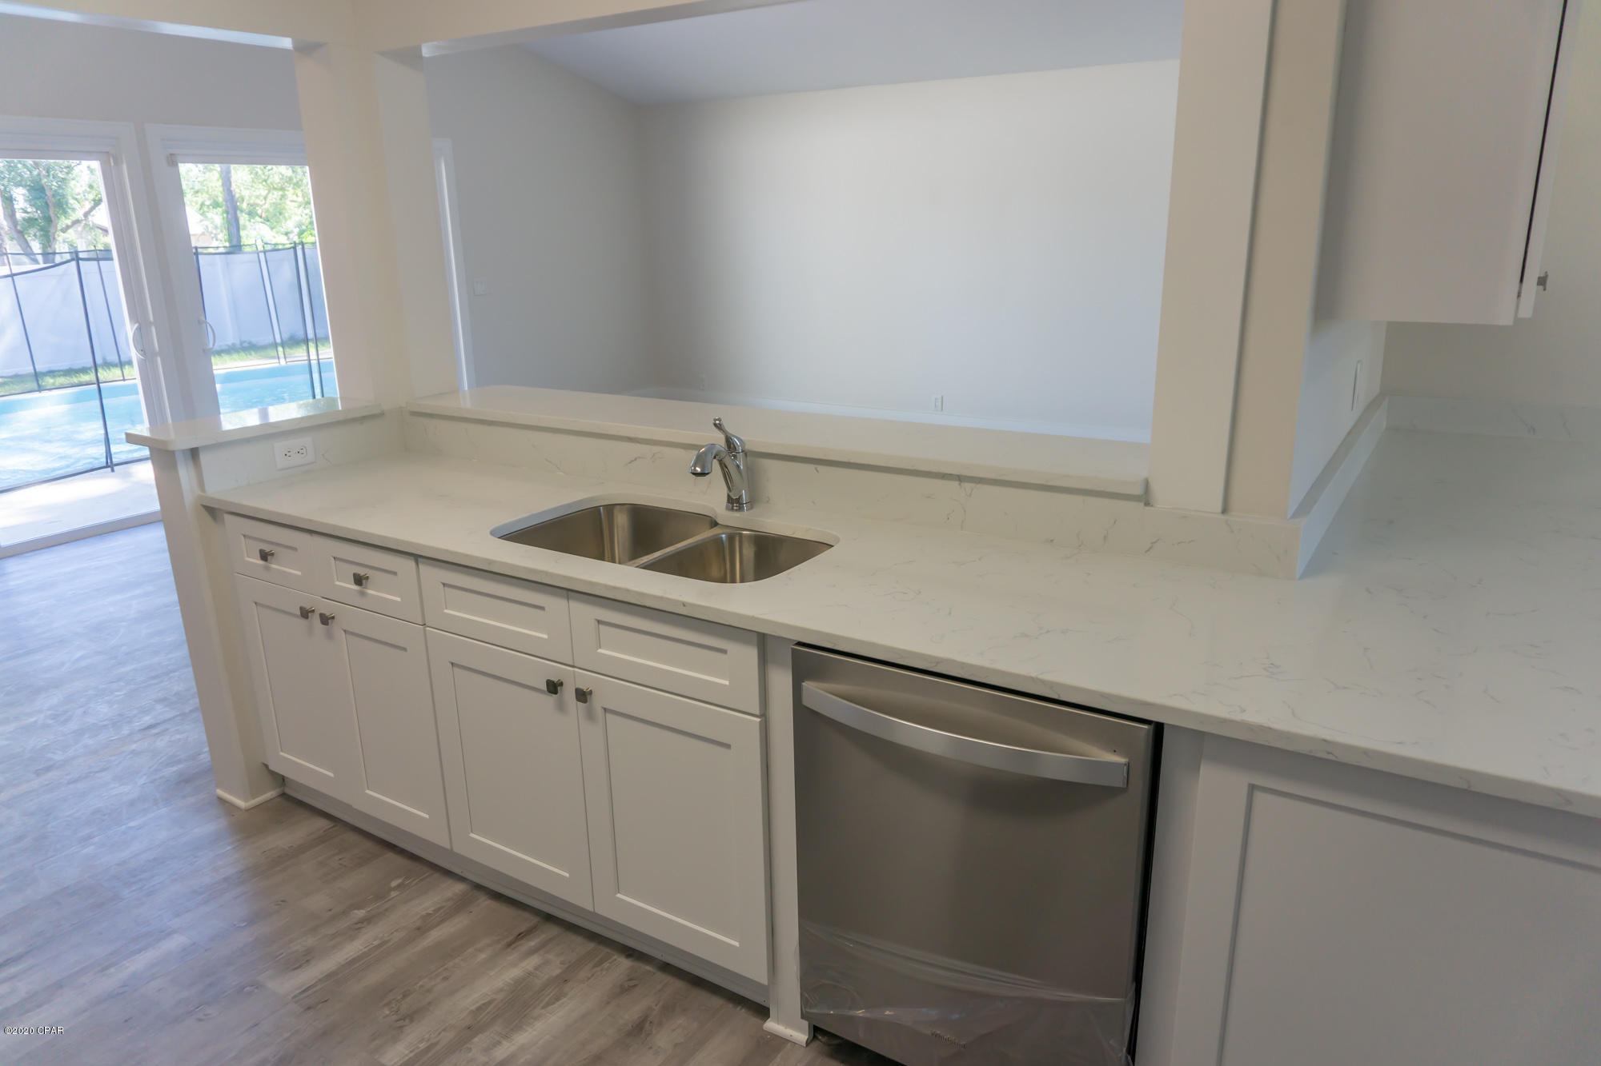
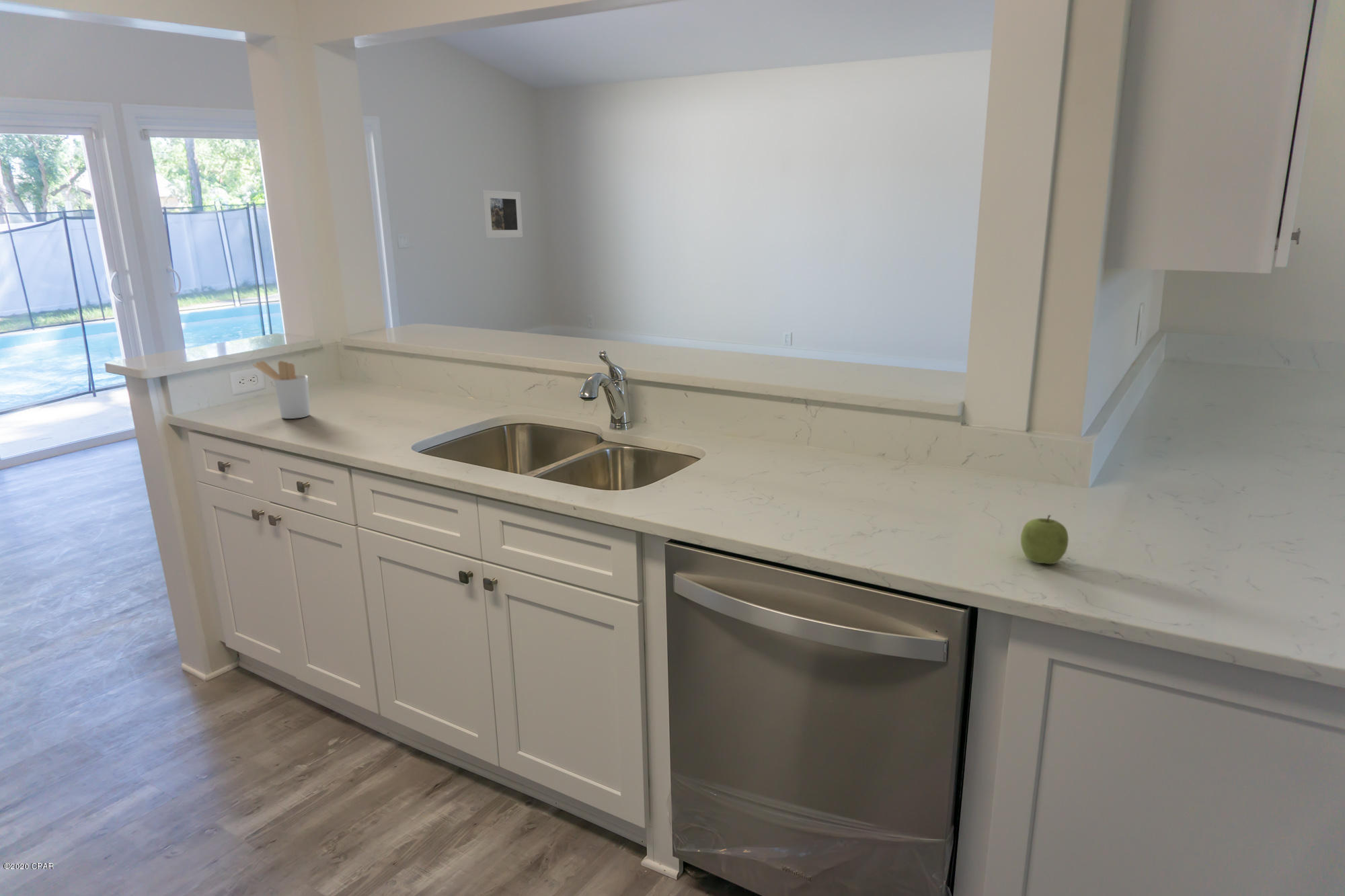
+ fruit (1044, 538)
+ utensil holder (282, 387)
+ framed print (503, 214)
